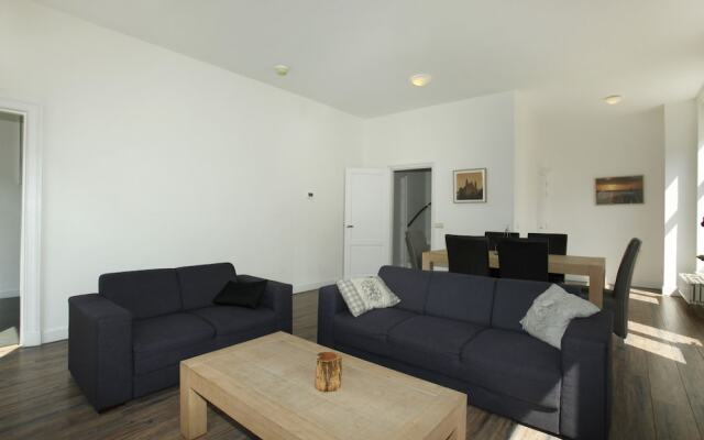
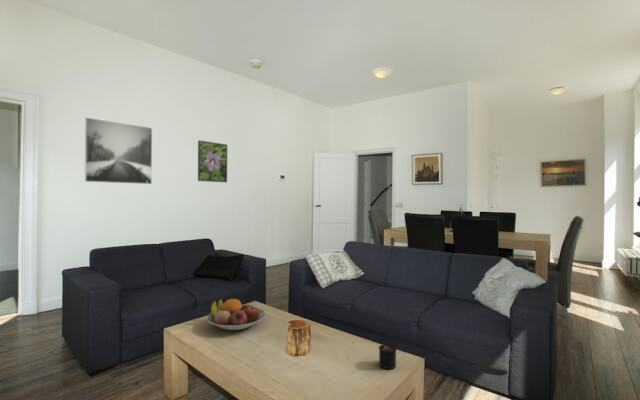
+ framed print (213, 162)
+ fruit bowl (236, 312)
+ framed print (120, 153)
+ candle (387, 352)
